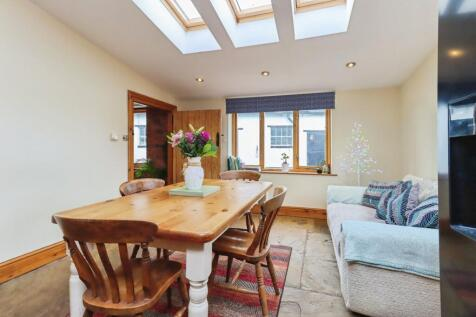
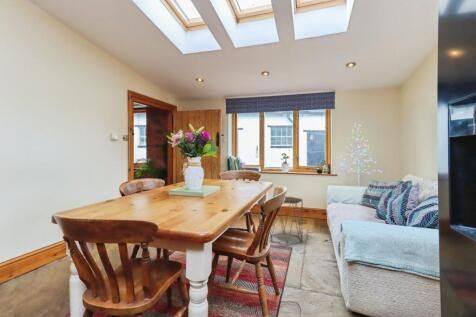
+ side table (286, 219)
